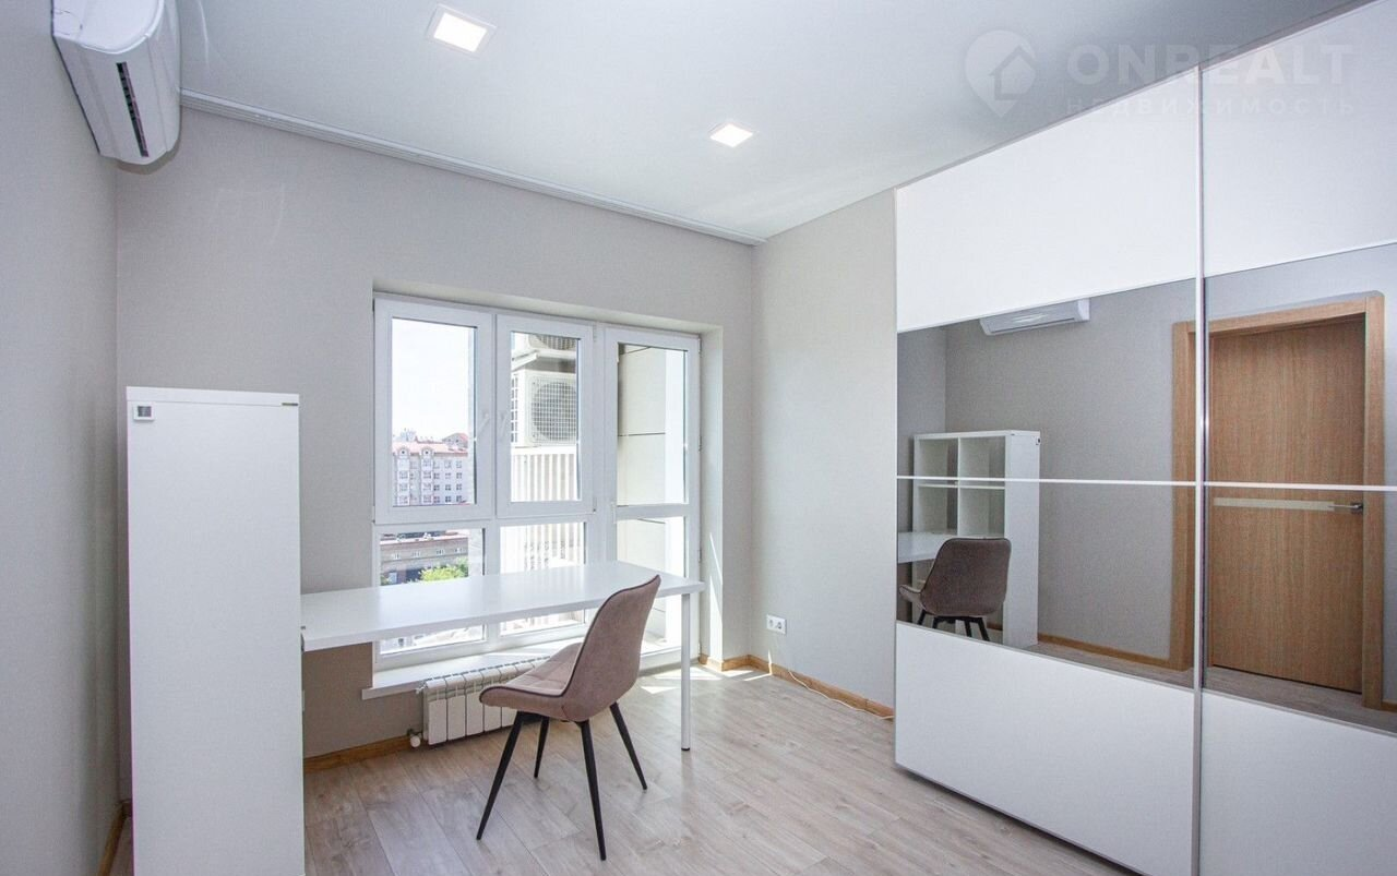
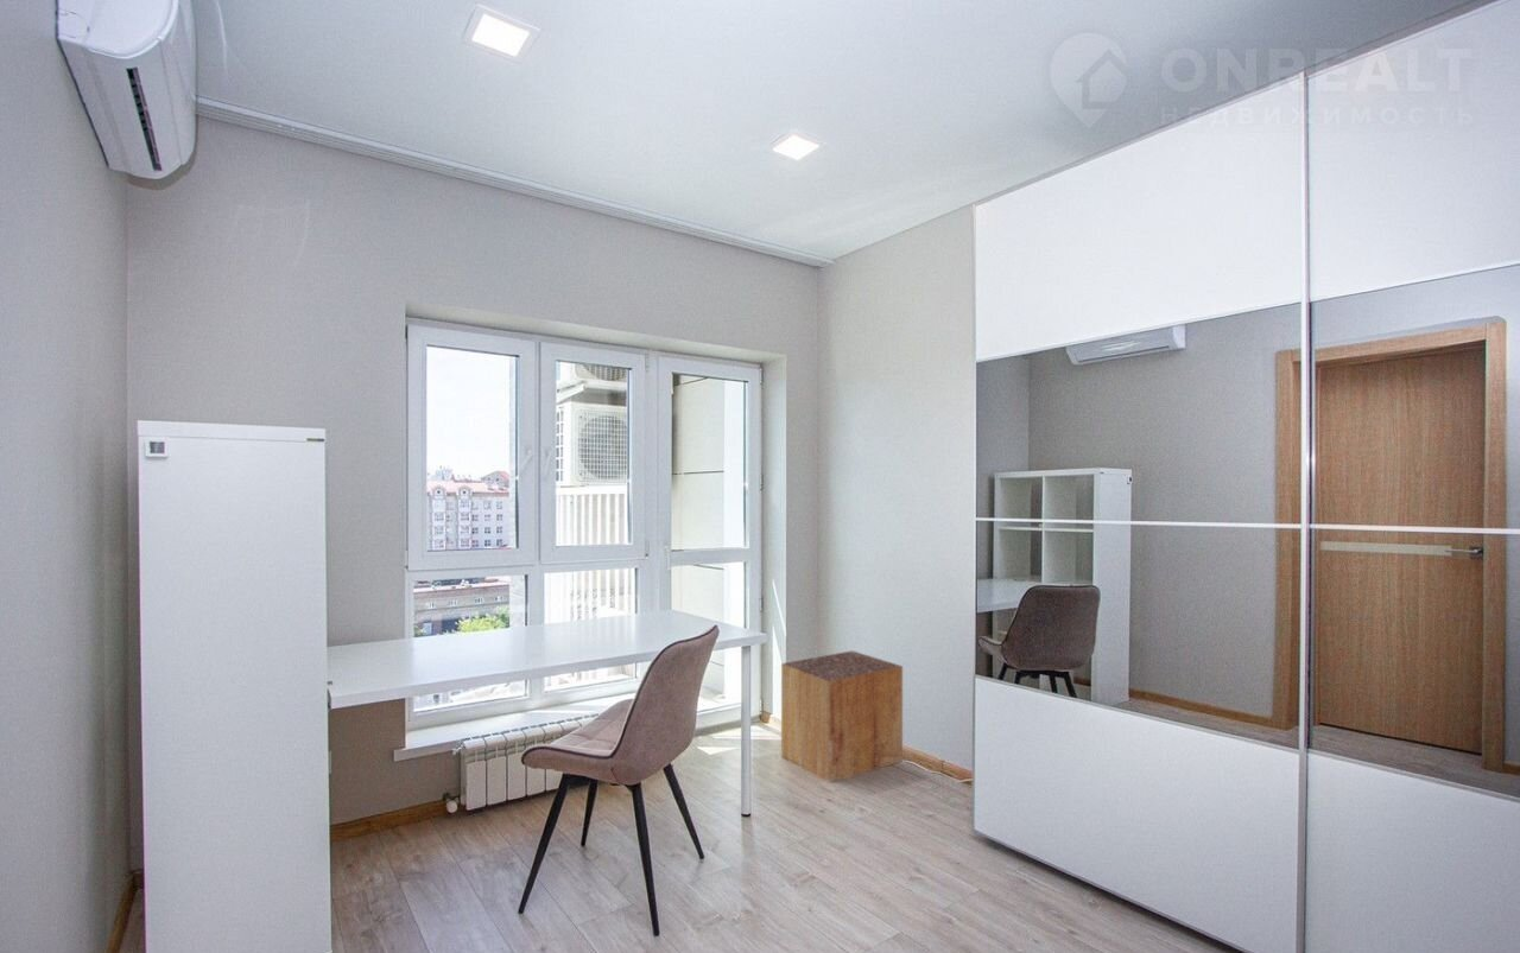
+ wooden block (841, 712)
